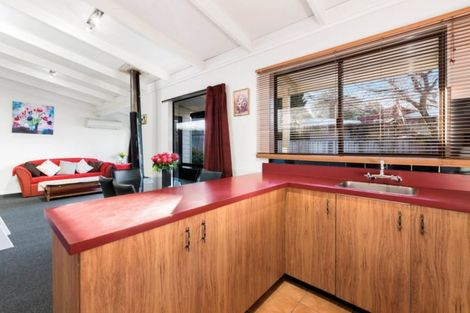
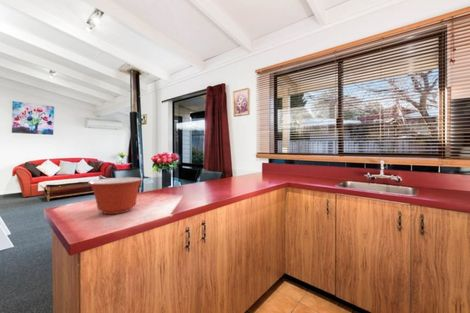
+ mixing bowl (117, 195)
